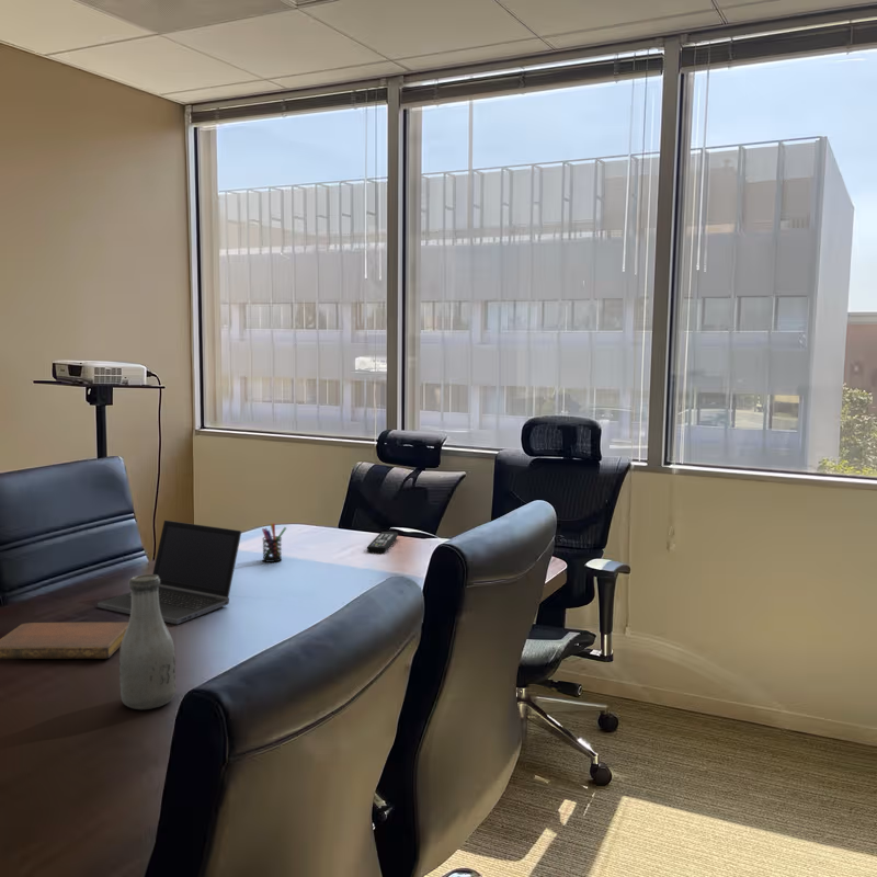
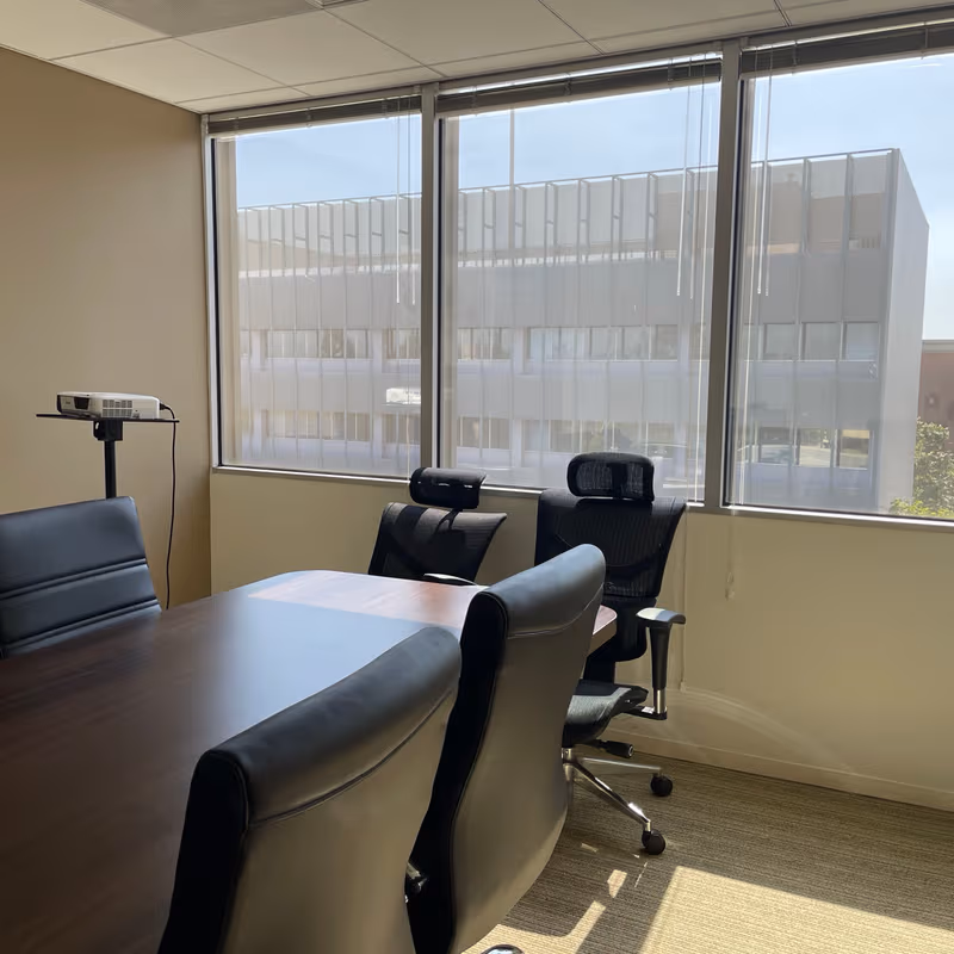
- bottle (147, 639)
- pen holder (274, 540)
- notebook (64, 639)
- remote control (383, 542)
- laptop computer (170, 568)
